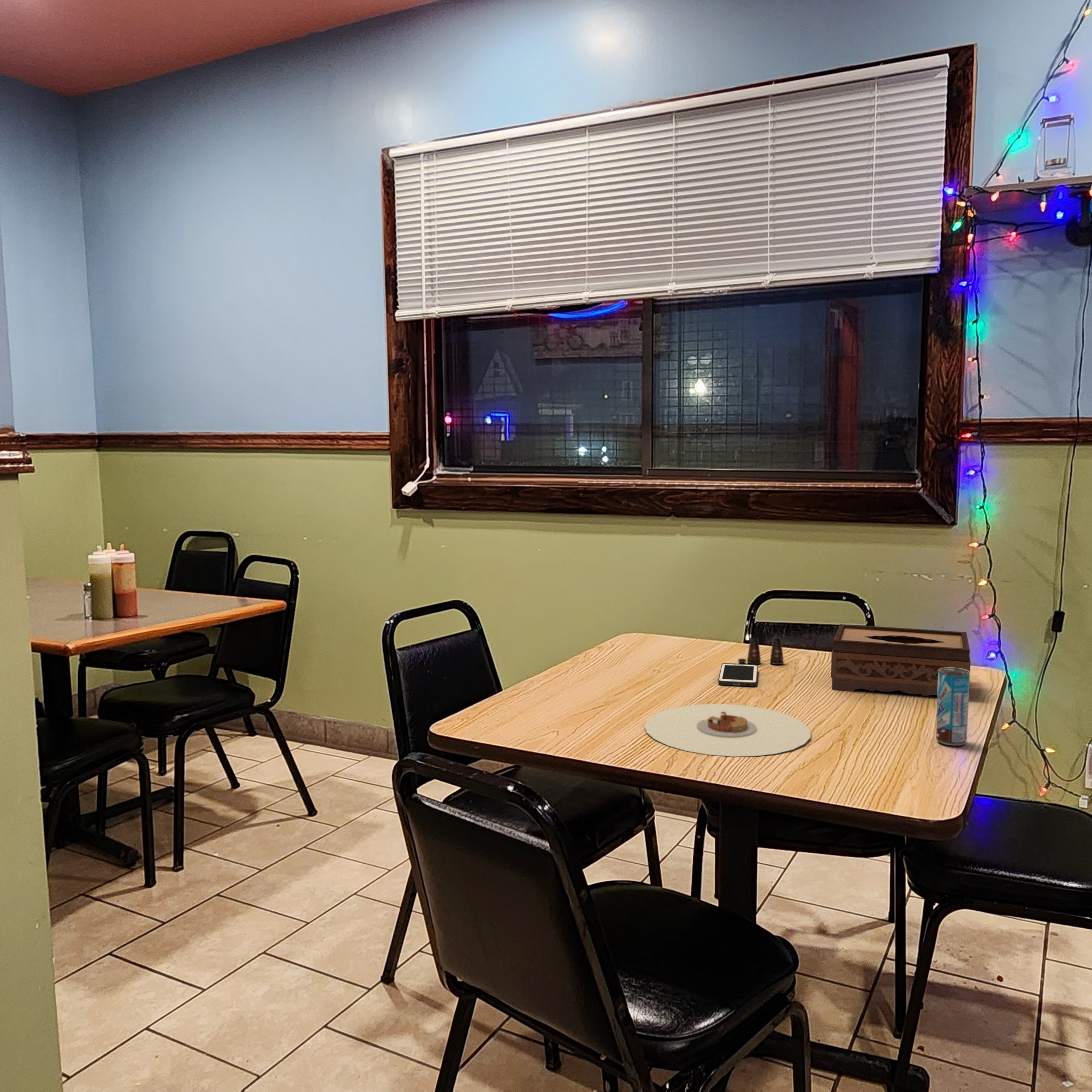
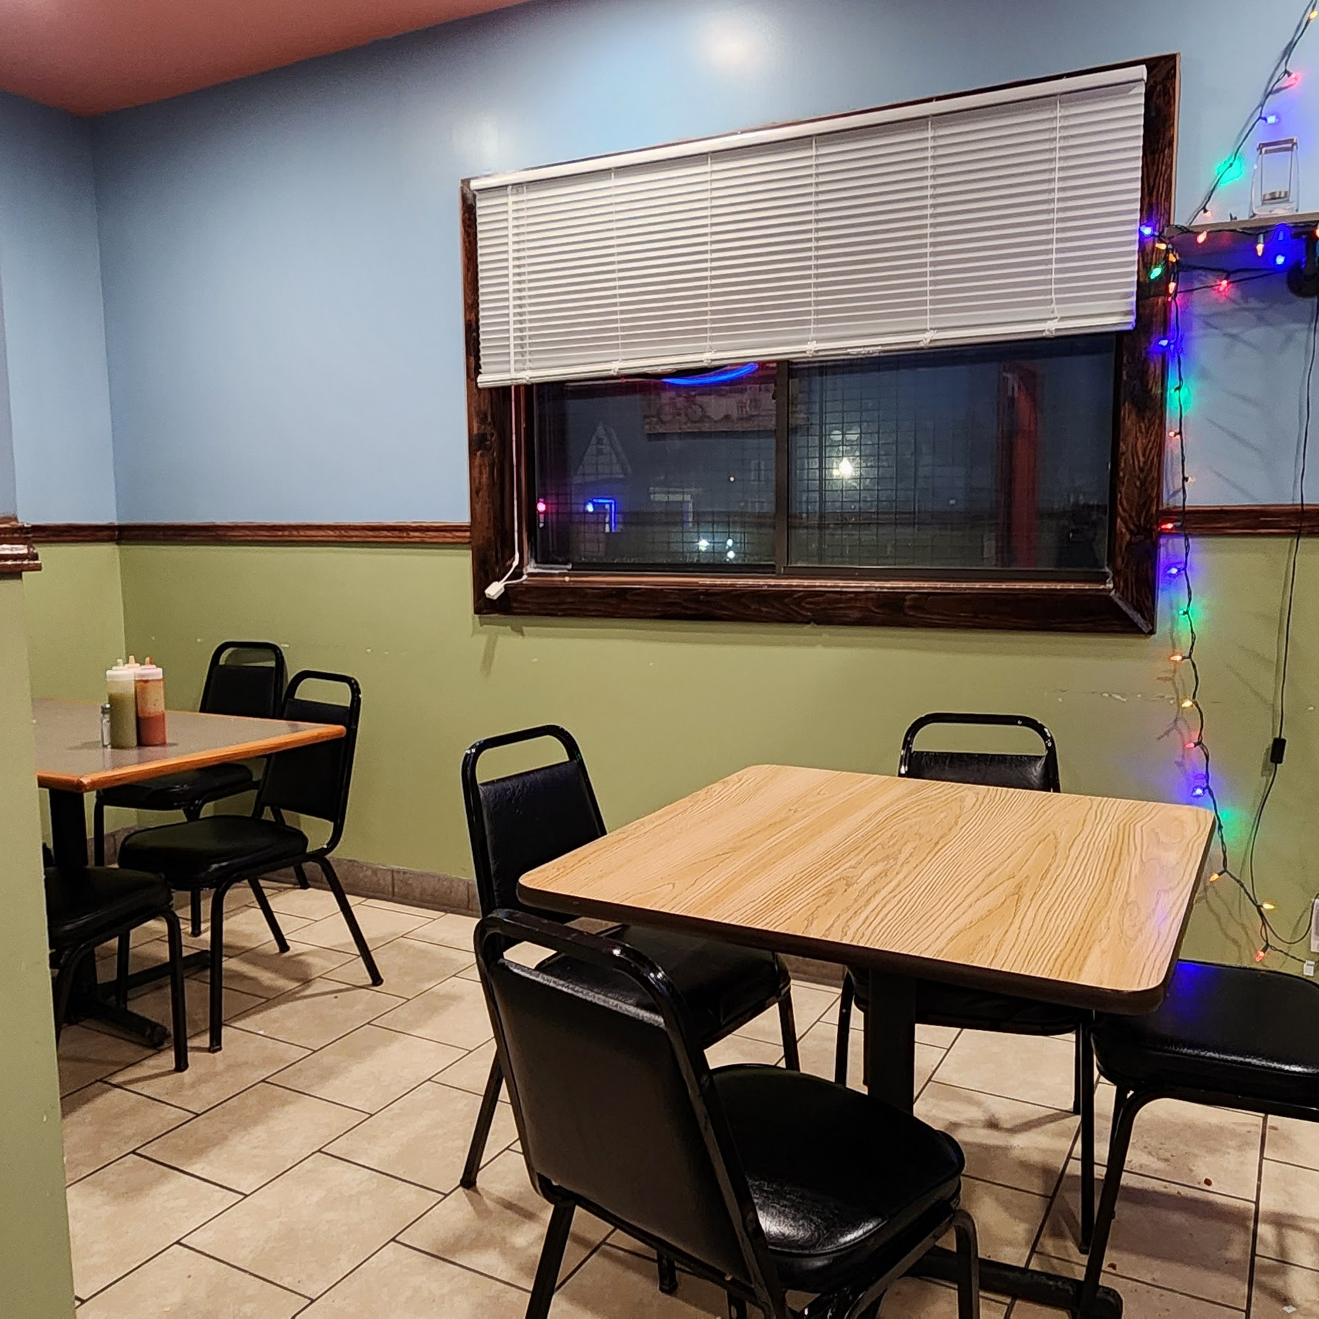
- beverage can (952, 707)
- cell phone (738, 674)
- salt shaker (759, 650)
- plate (726, 723)
- tissue box (900, 660)
